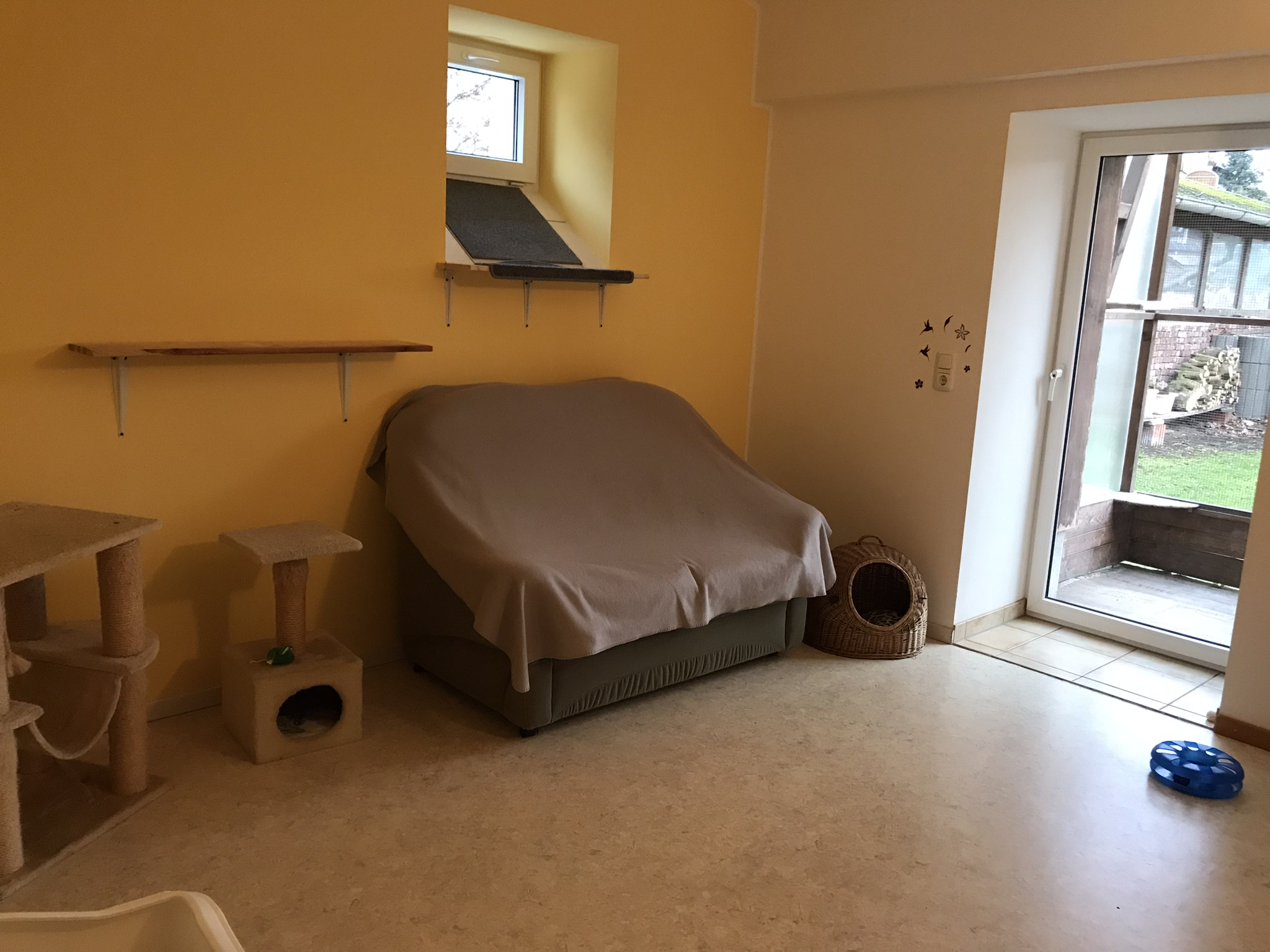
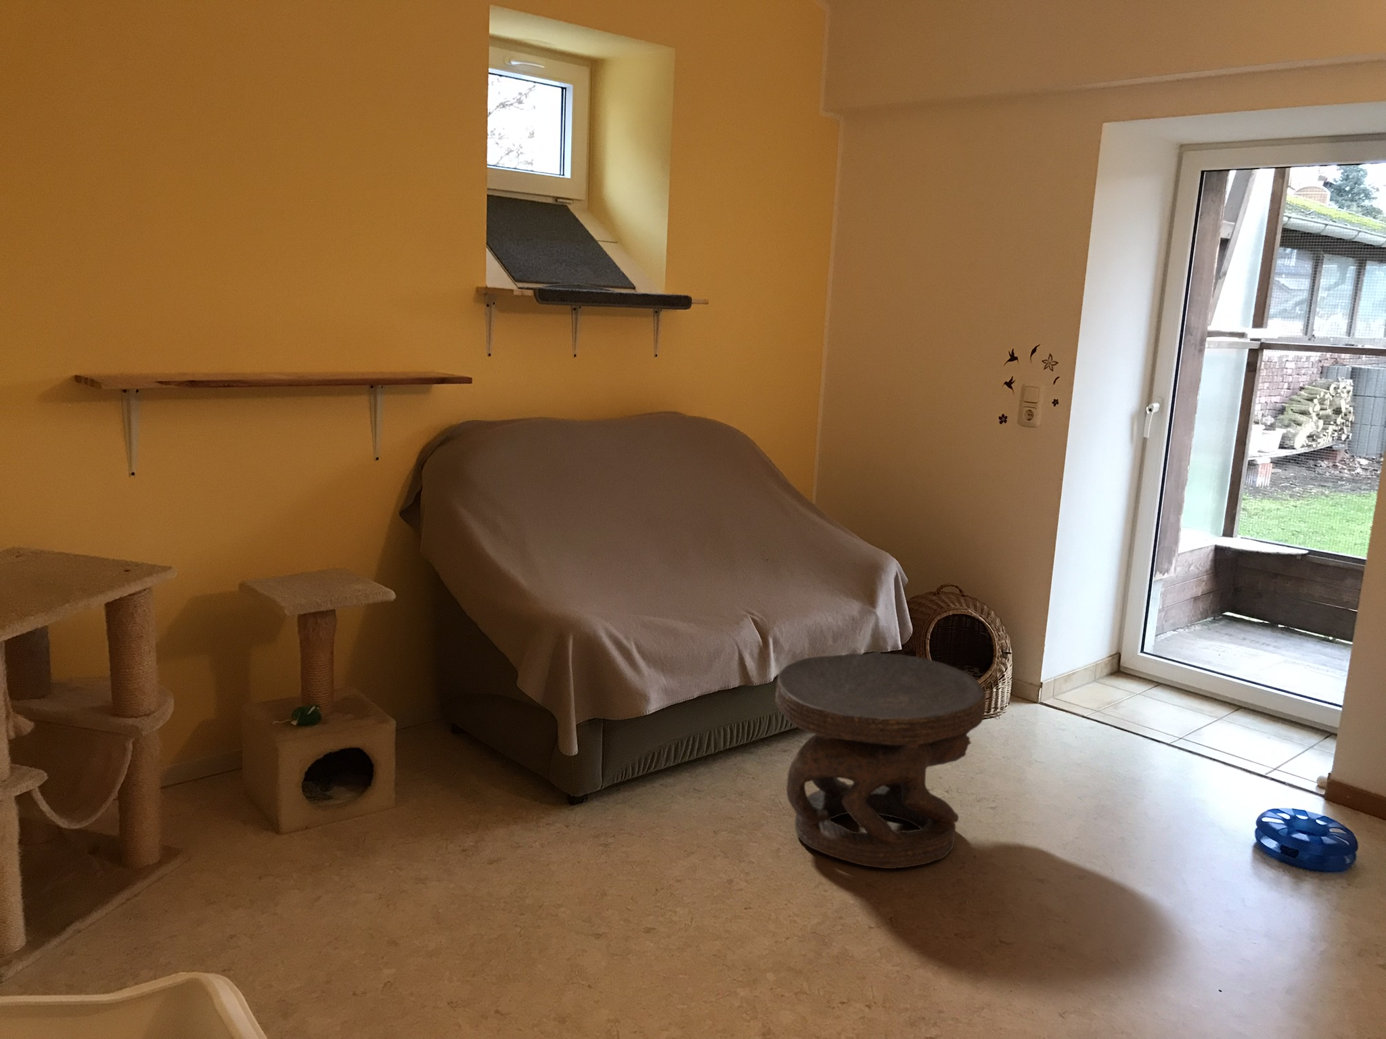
+ carved stool (880, 757)
